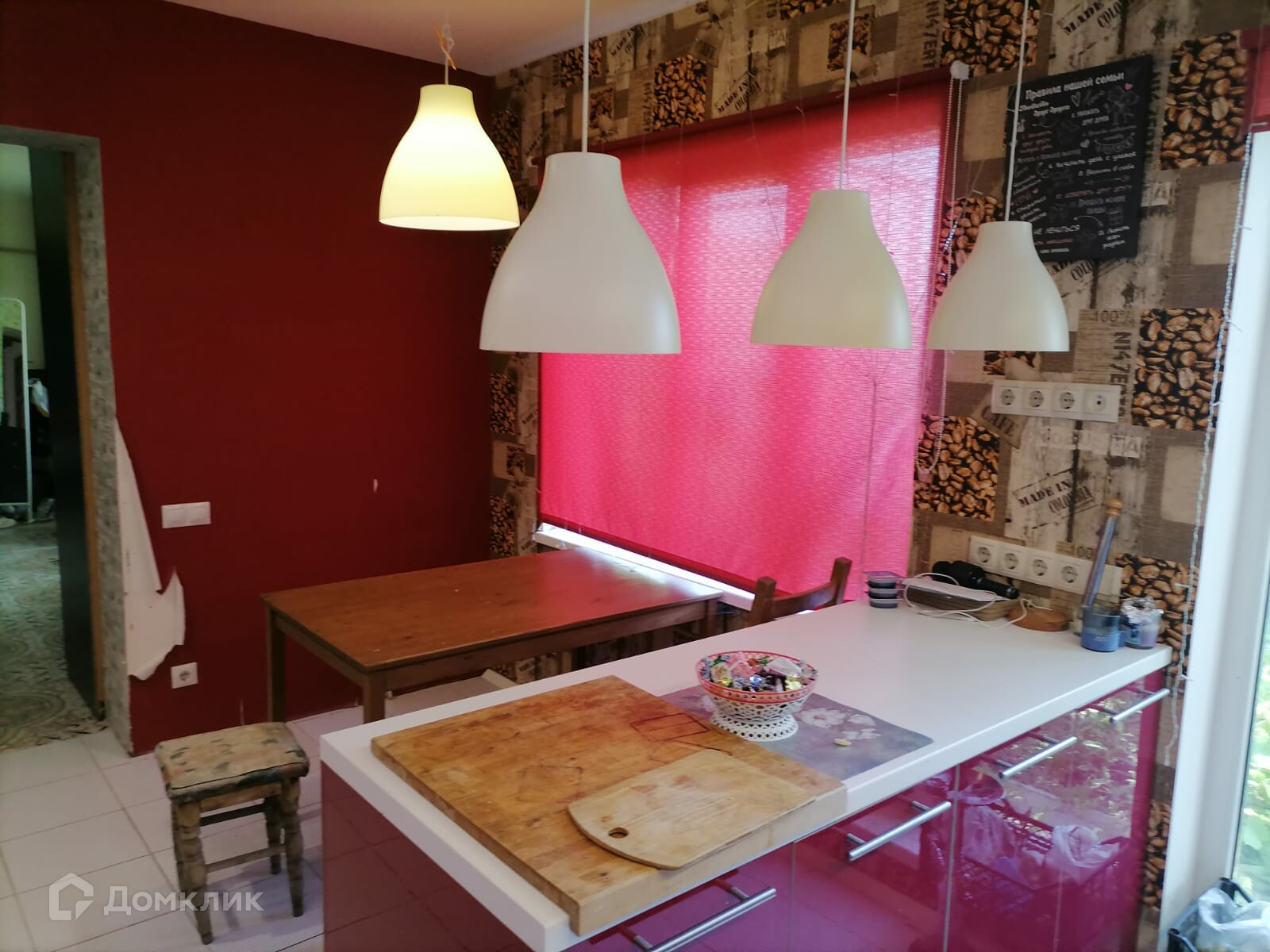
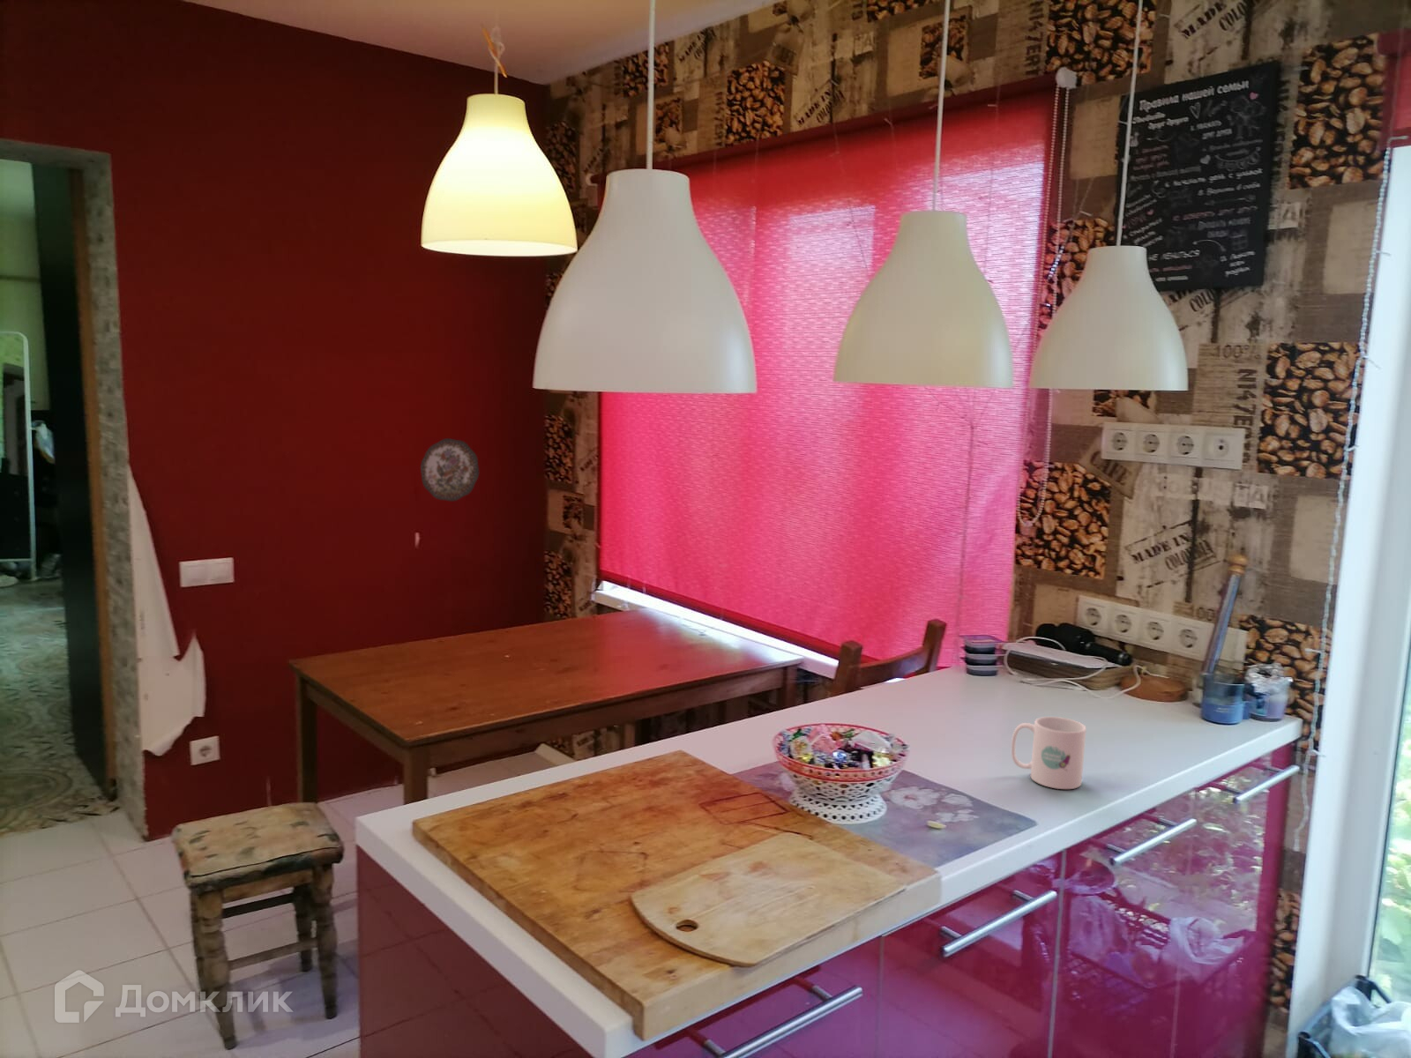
+ decorative plate (449, 469)
+ mug (1047, 749)
